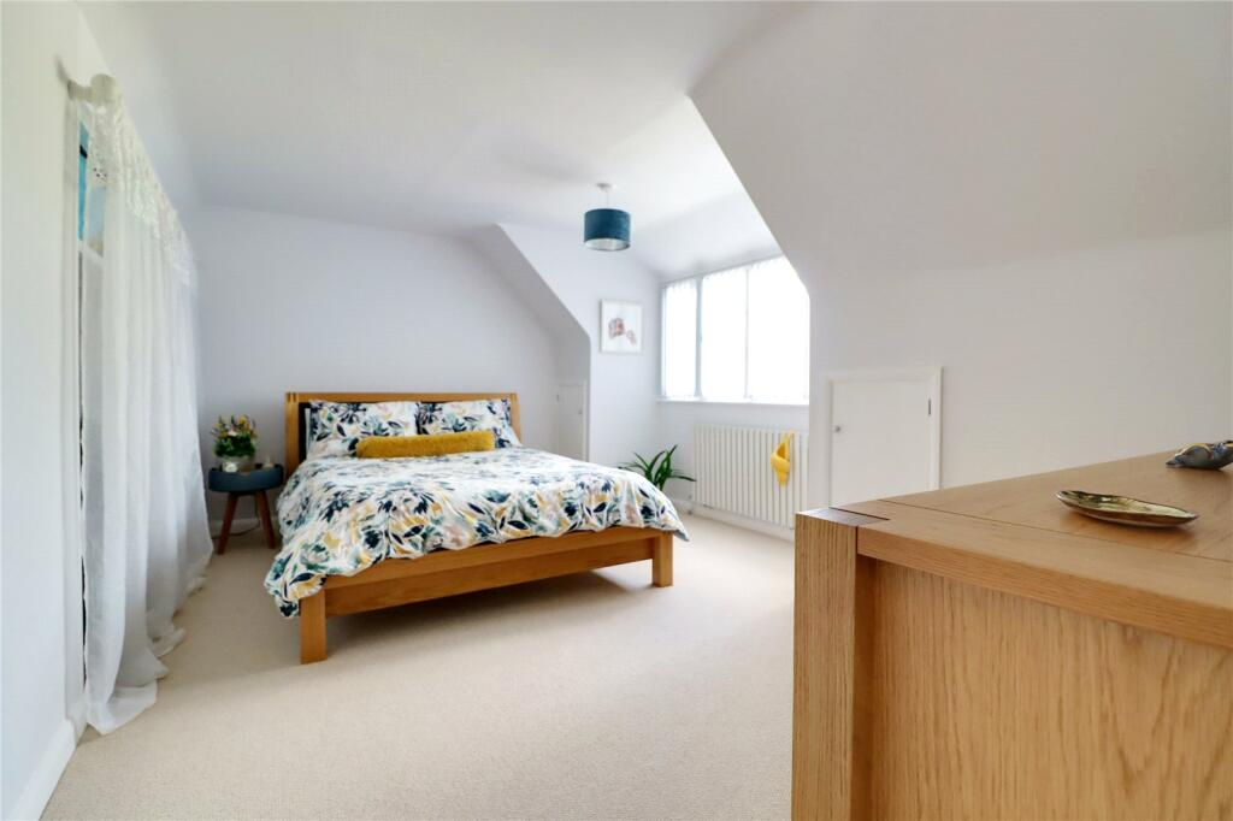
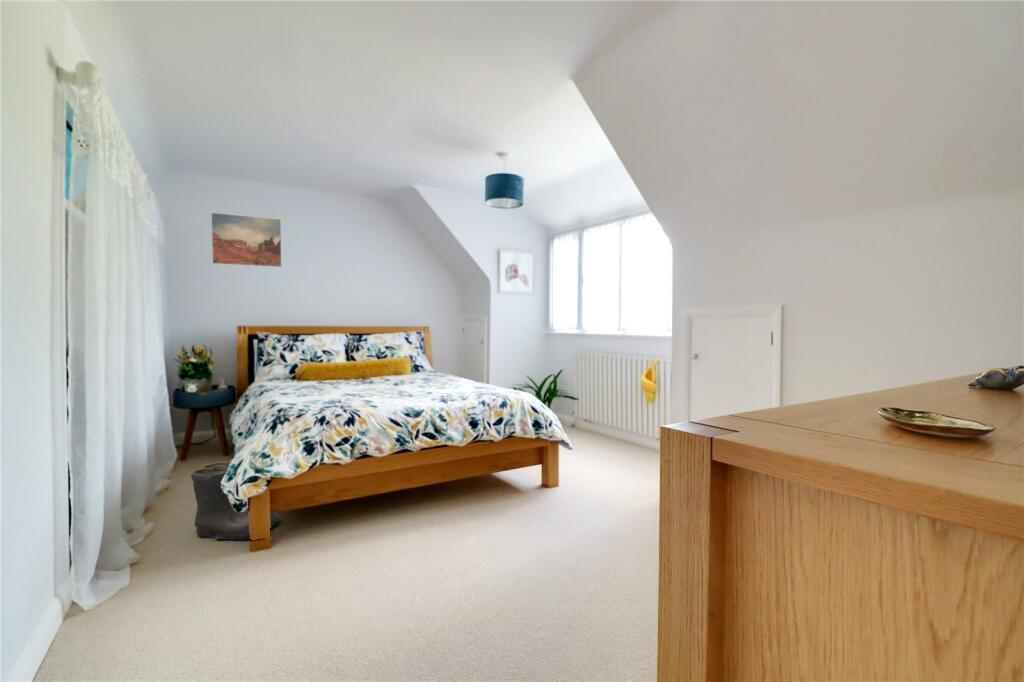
+ boots (228, 499)
+ wall art (247, 240)
